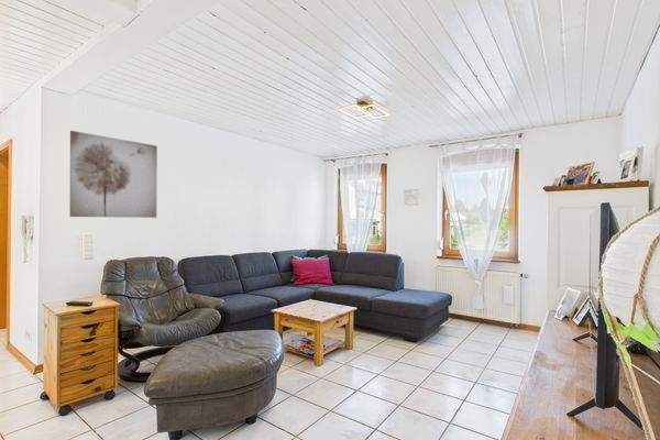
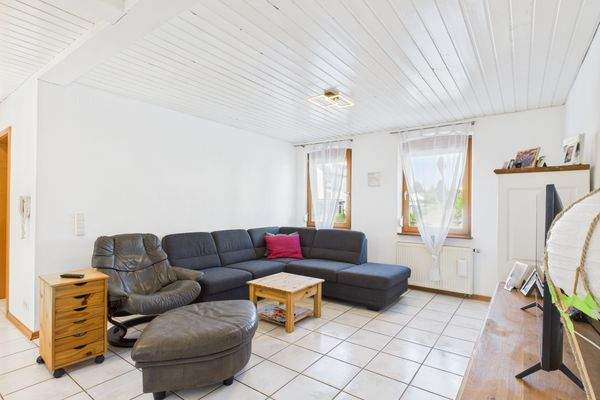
- wall art (117, 177)
